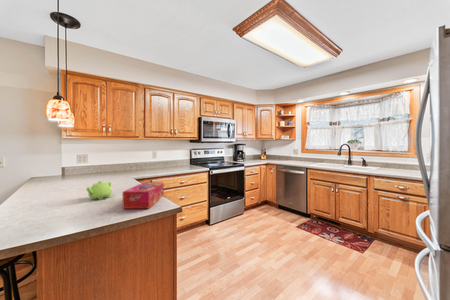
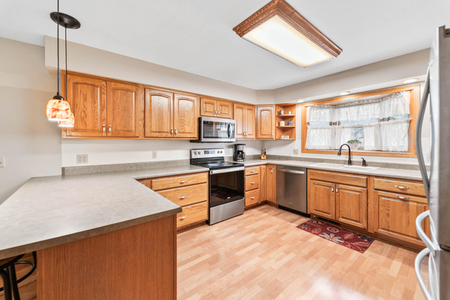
- tissue box (145, 194)
- teapot (99, 189)
